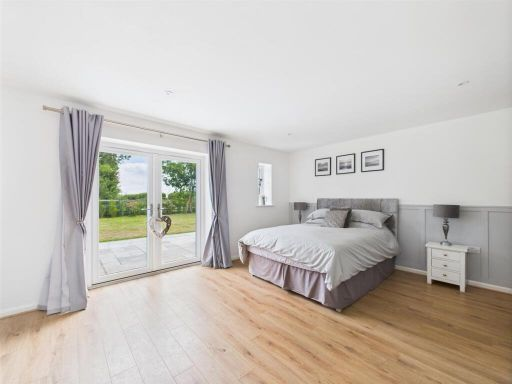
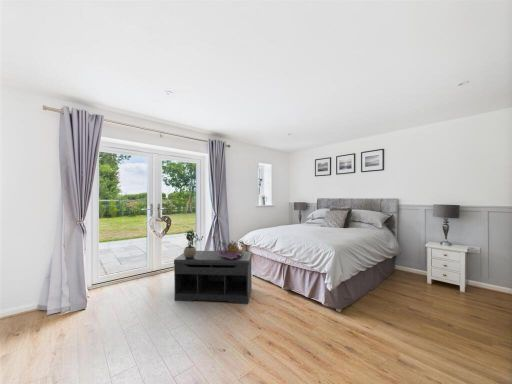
+ bench (215, 274)
+ dried flowers (230, 248)
+ potted plant (192, 243)
